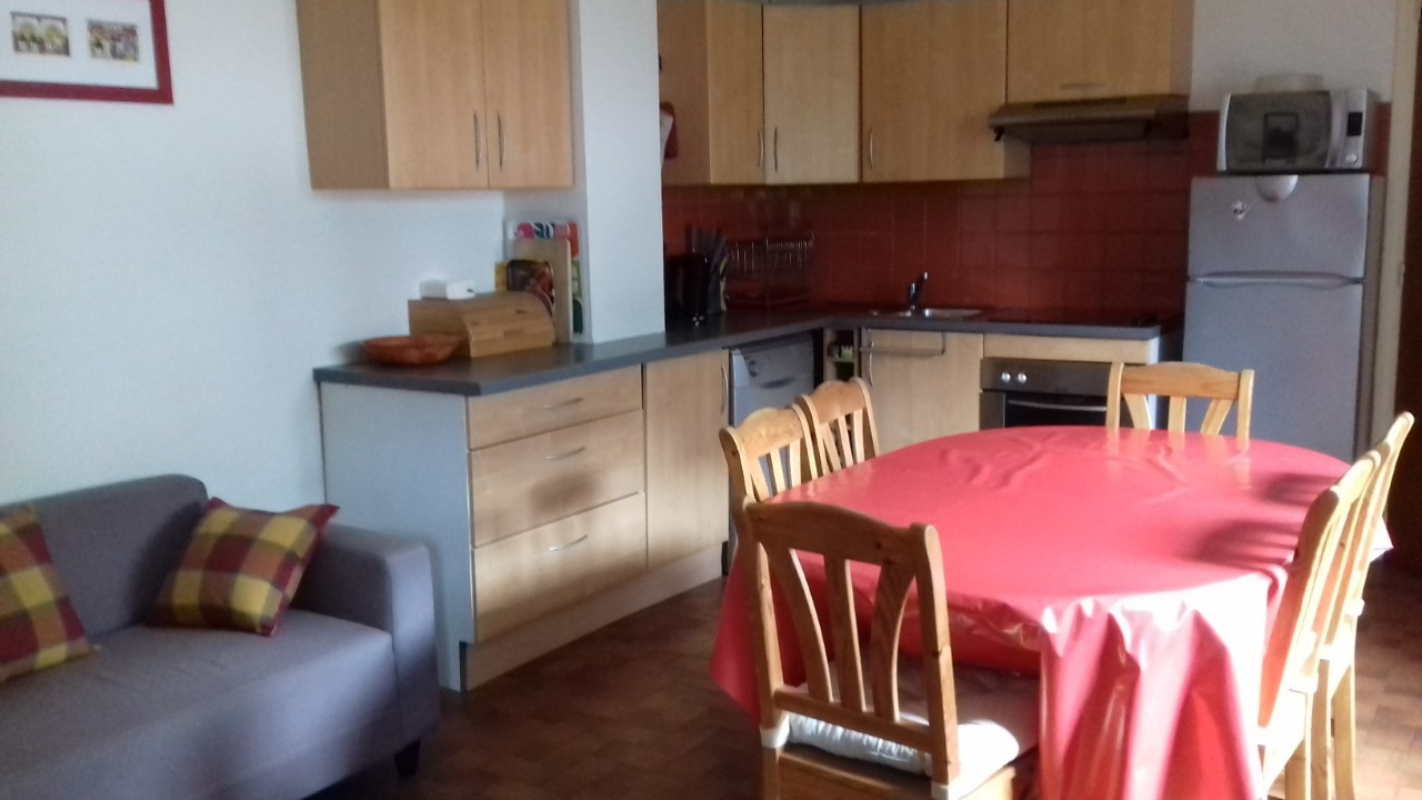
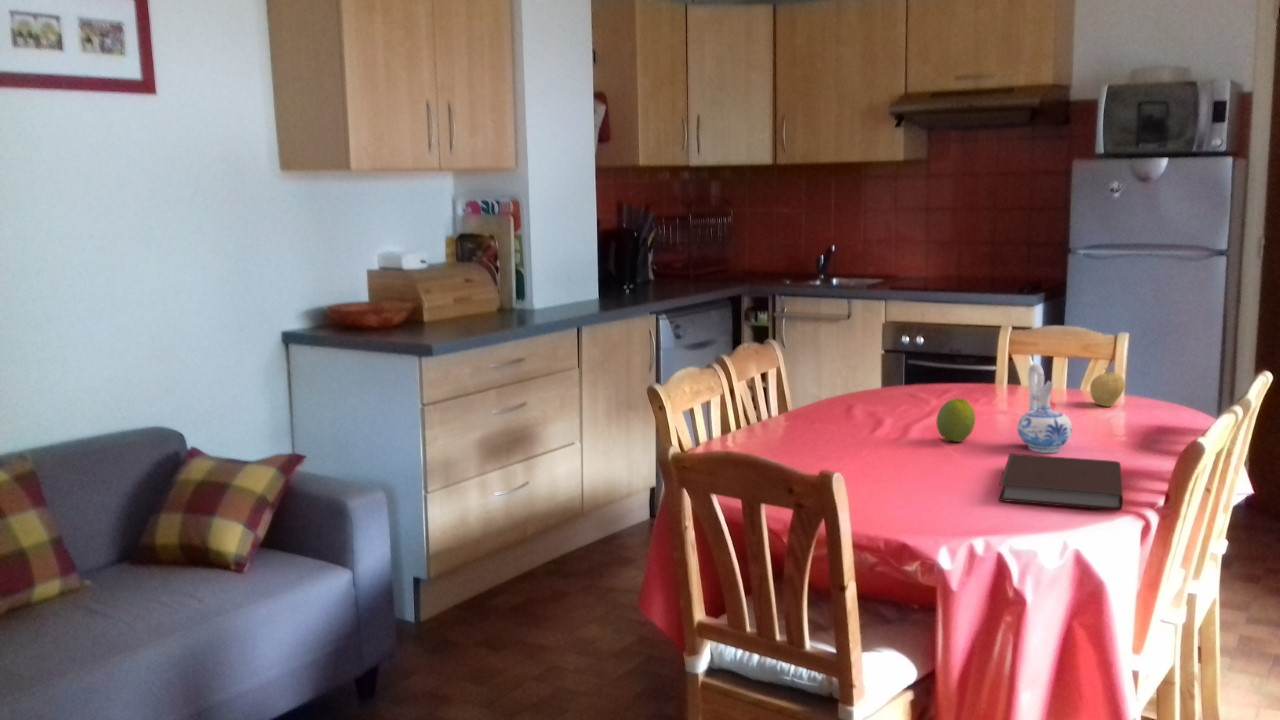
+ fruit (956, 419)
+ ceramic pitcher (1045, 408)
+ notebook (1061, 480)
+ fruit (1107, 385)
